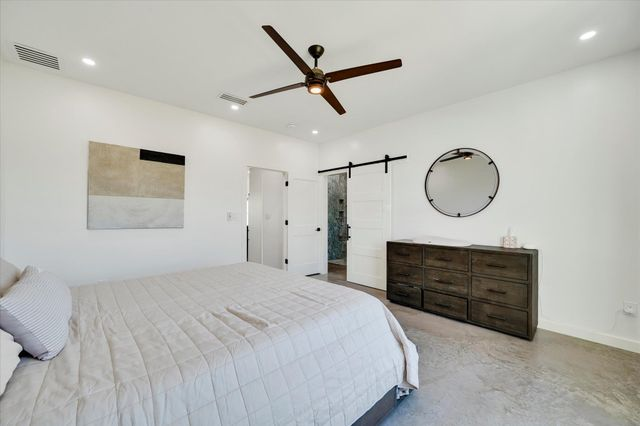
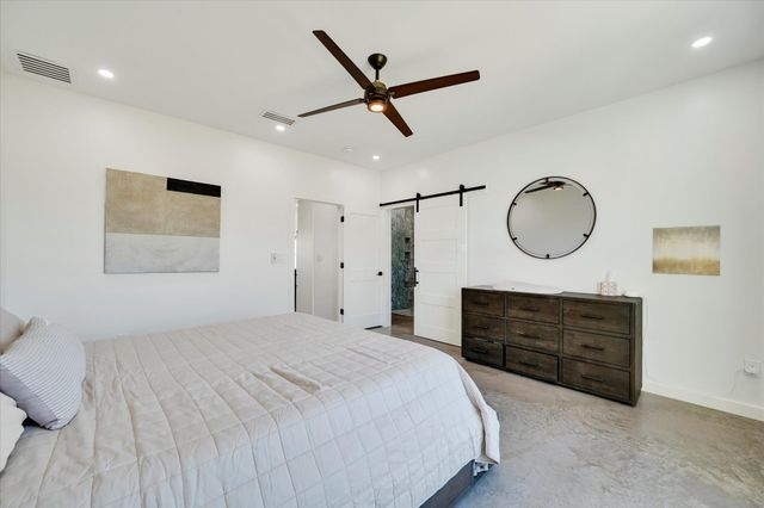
+ wall art (684, 250)
